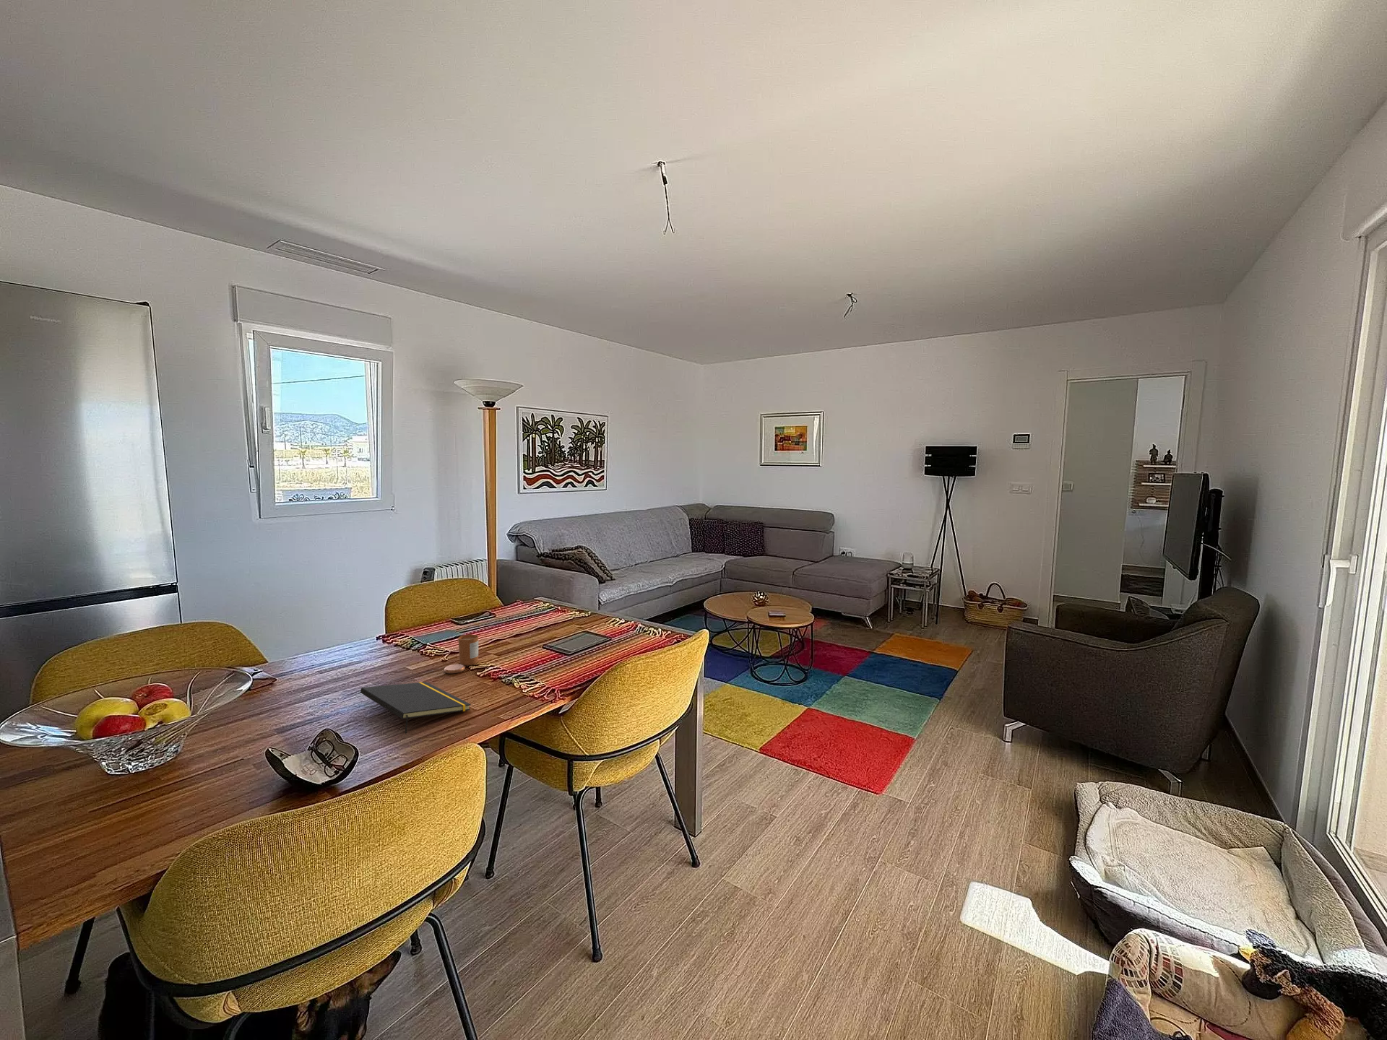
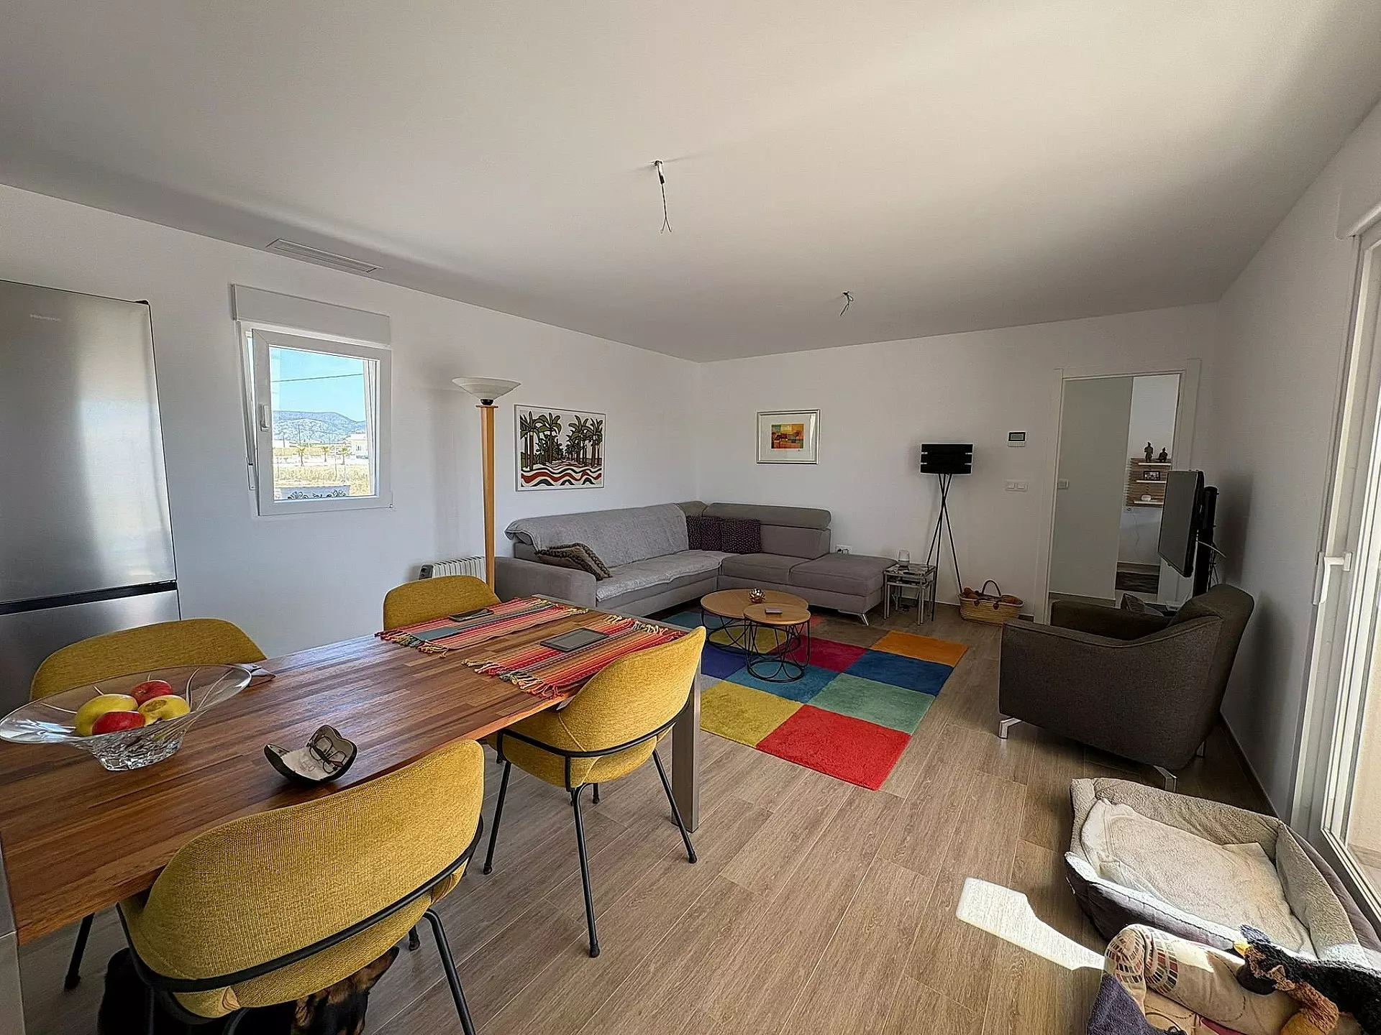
- candle (461, 653)
- notepad (415, 698)
